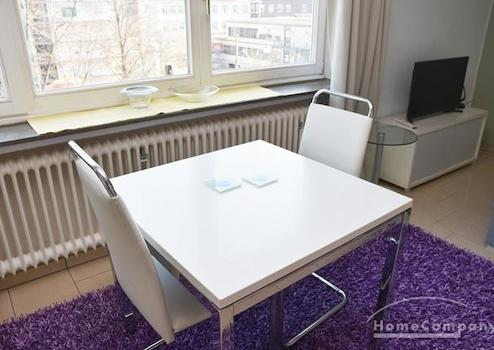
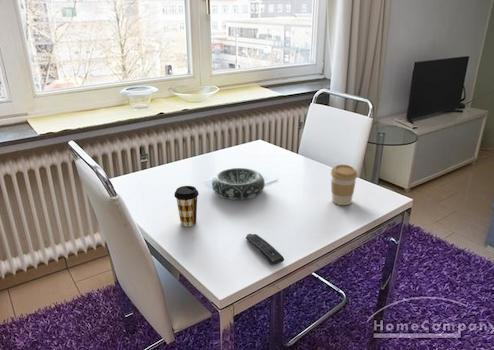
+ coffee cup (187, 206)
+ coffee cup (343, 184)
+ remote control (262, 247)
+ decorative bowl (238, 183)
